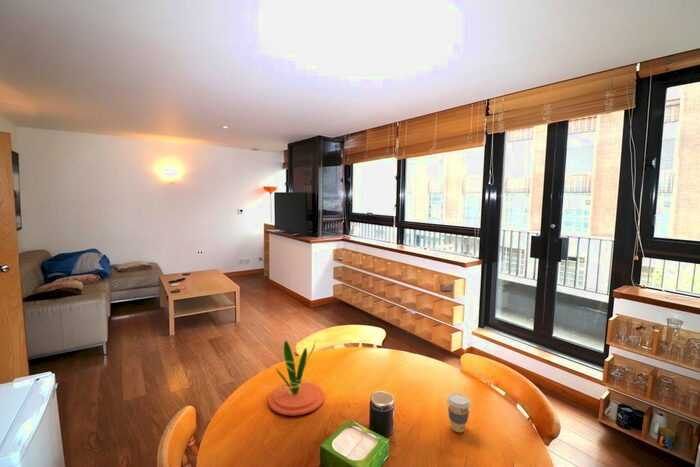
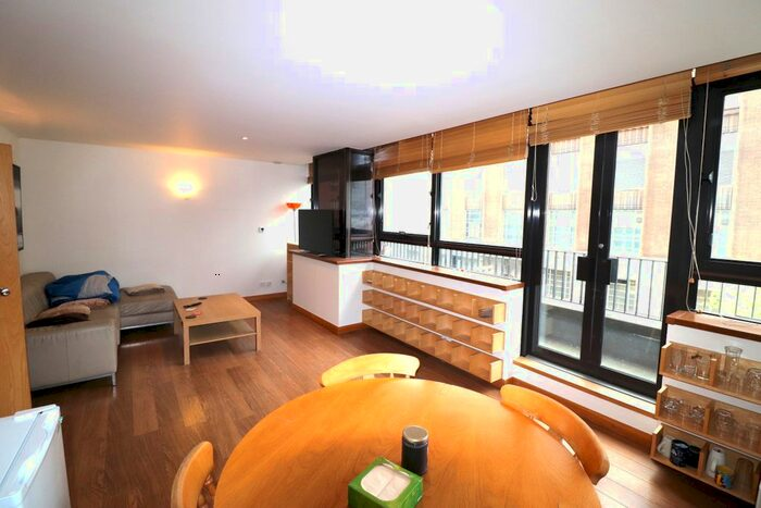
- coffee cup (458, 413)
- plant (294, 368)
